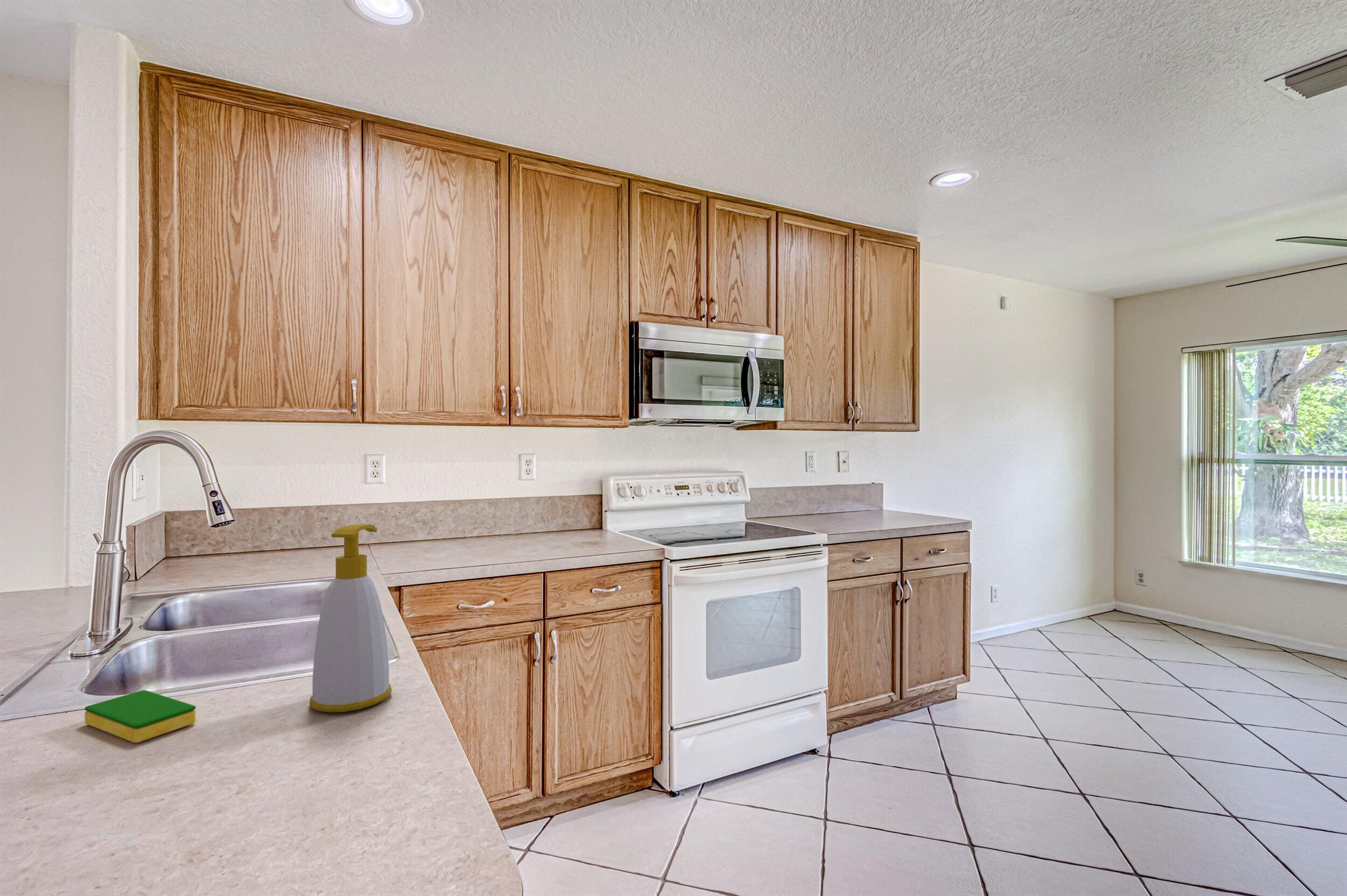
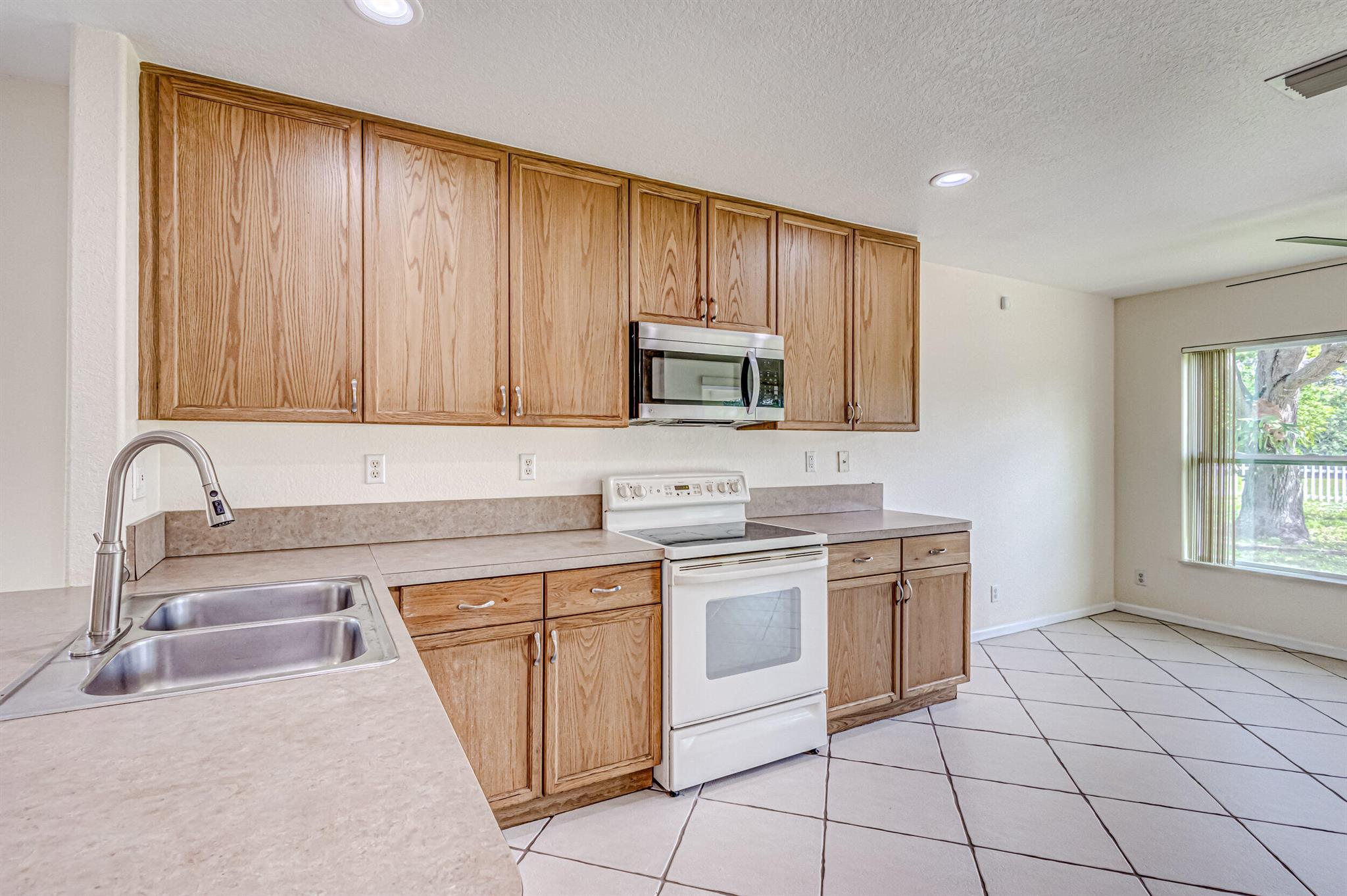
- soap bottle (352, 613)
- dish sponge (140, 715)
